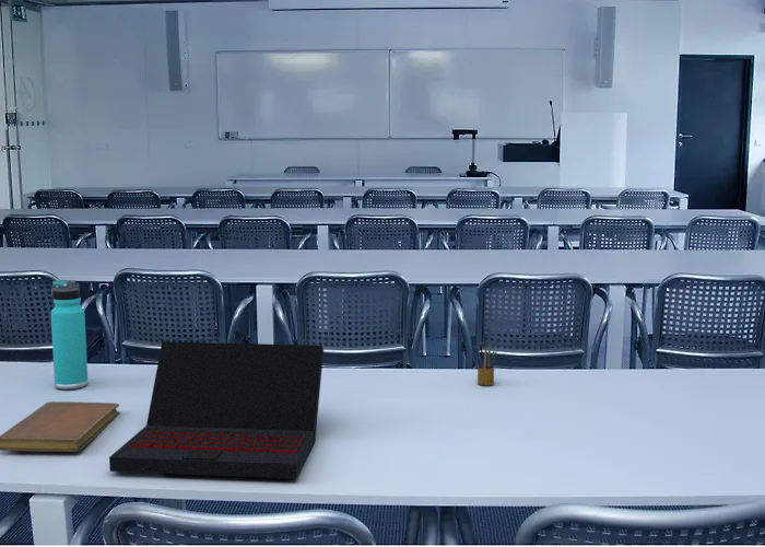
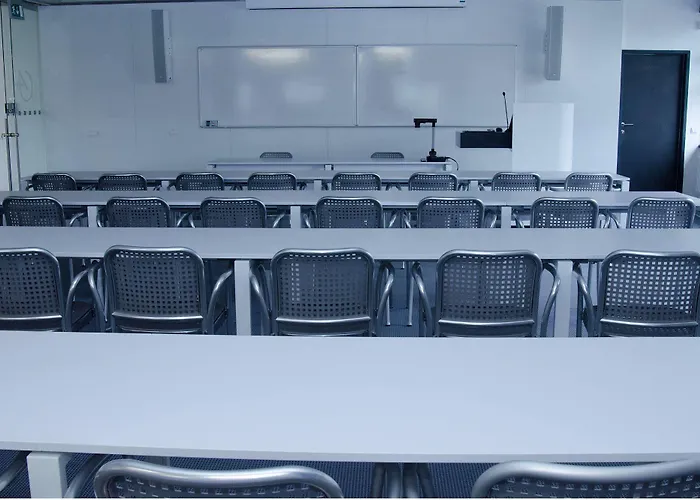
- thermos bottle (69, 333)
- laptop (224, 403)
- pencil box (484, 363)
- notebook (61, 424)
